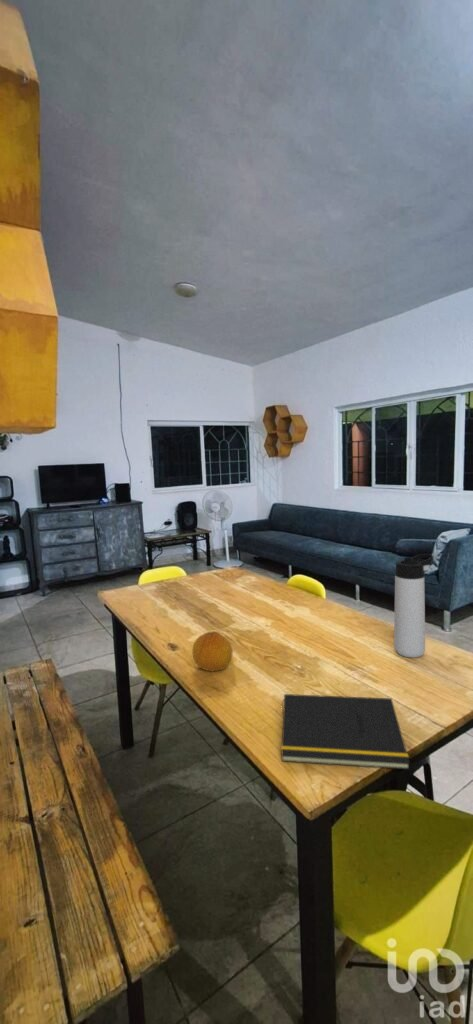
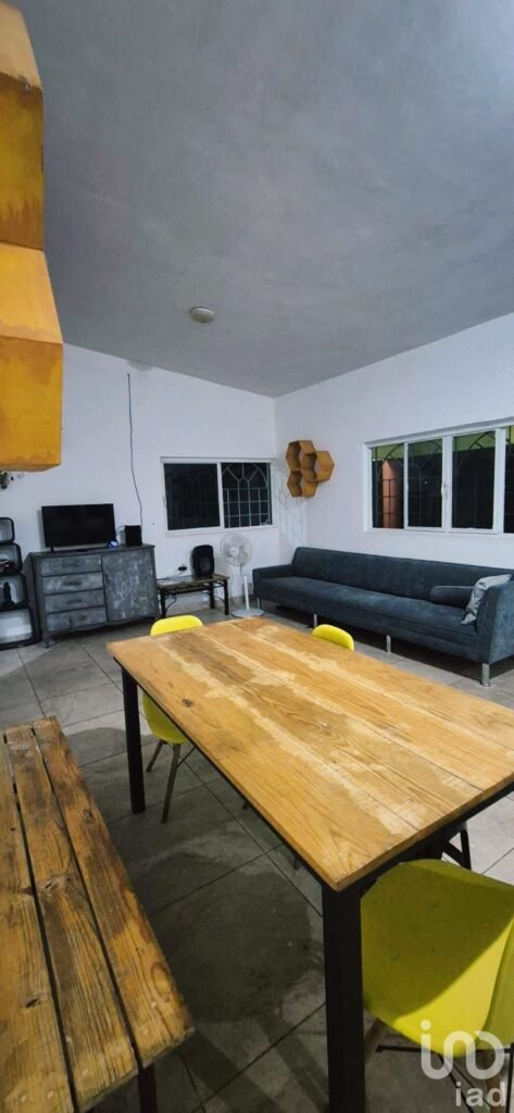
- fruit (212, 649)
- notepad (340, 727)
- thermos bottle (414, 604)
